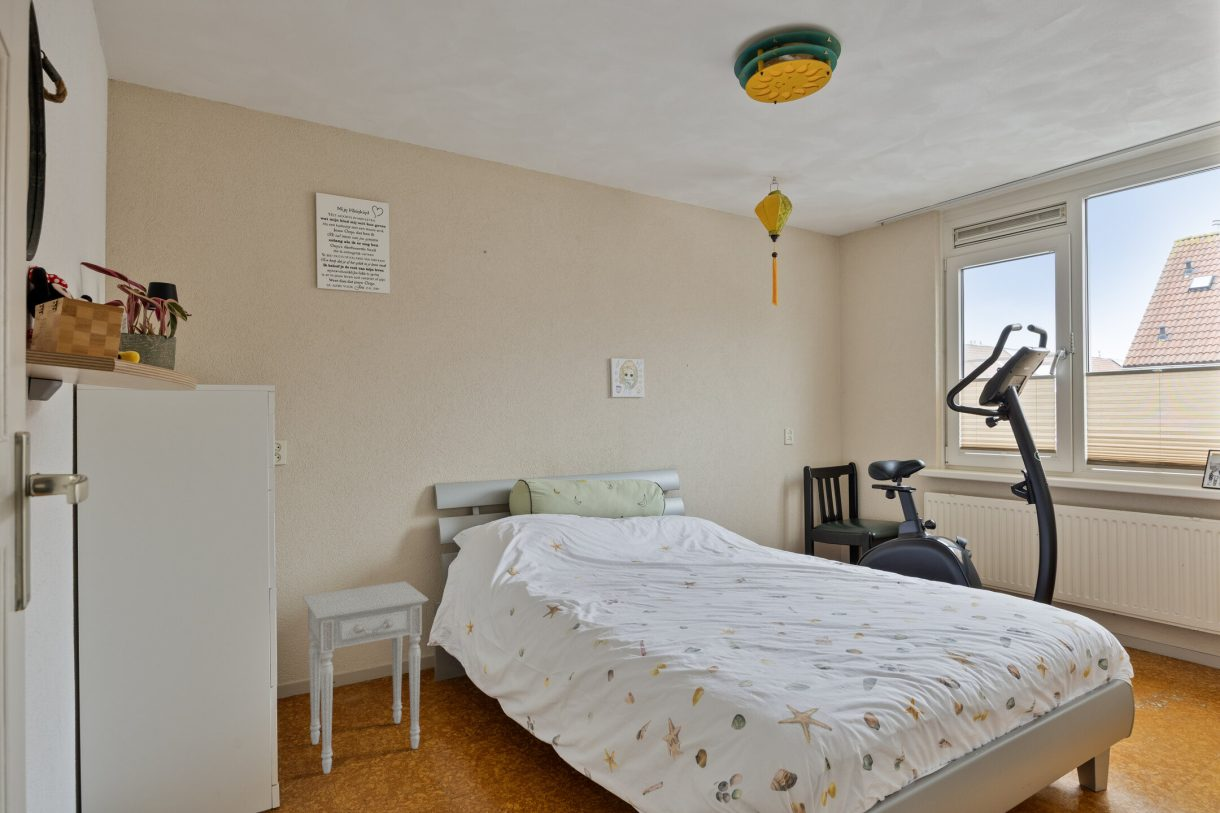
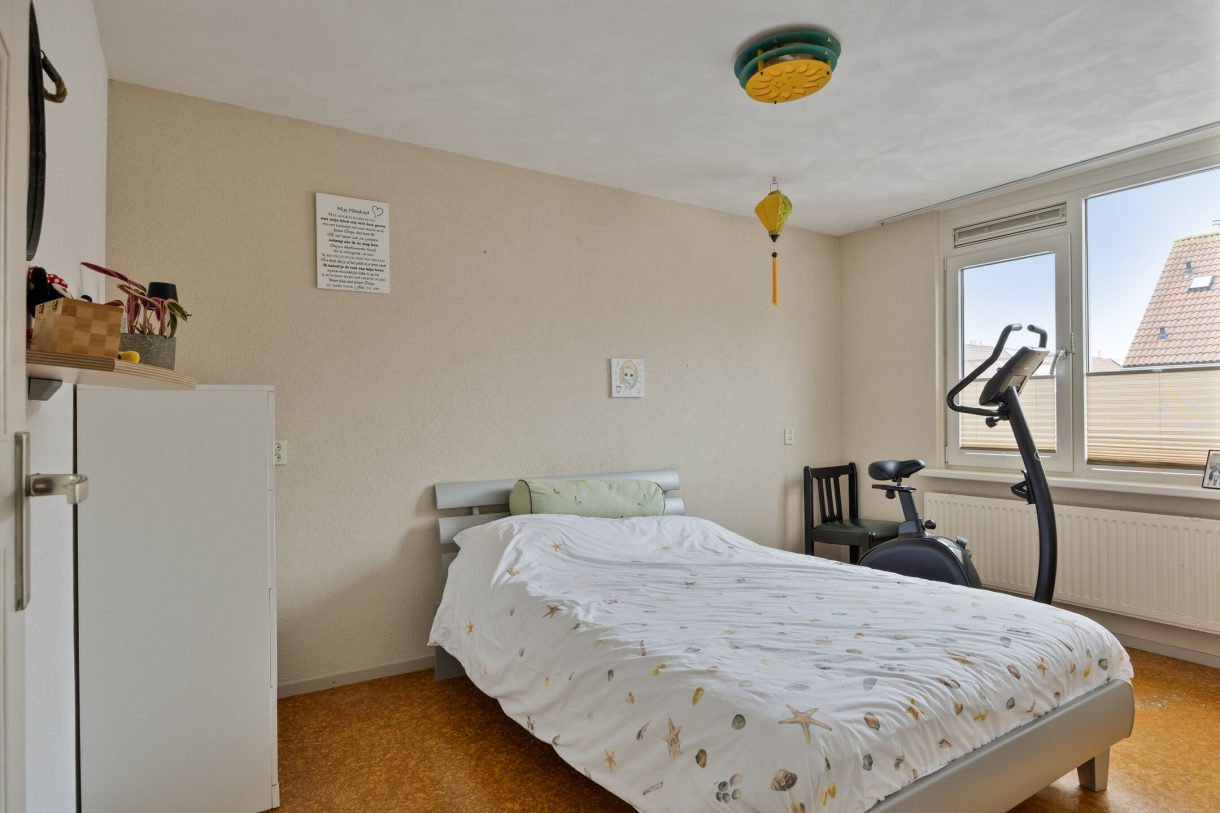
- nightstand (392, 668)
